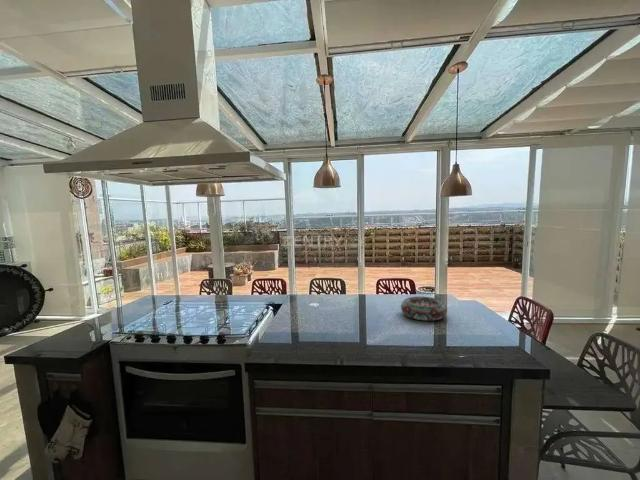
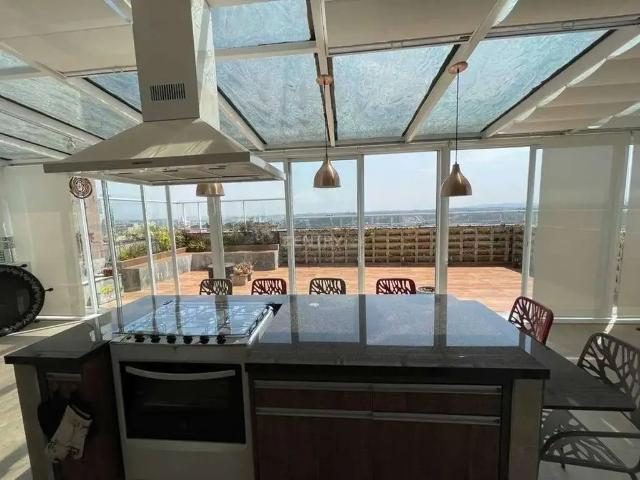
- decorative bowl (423, 308)
